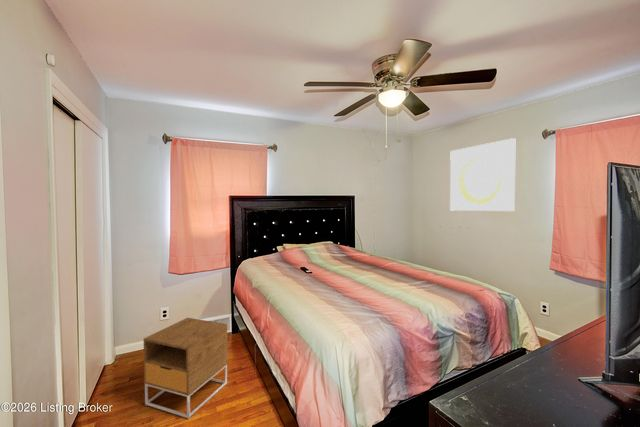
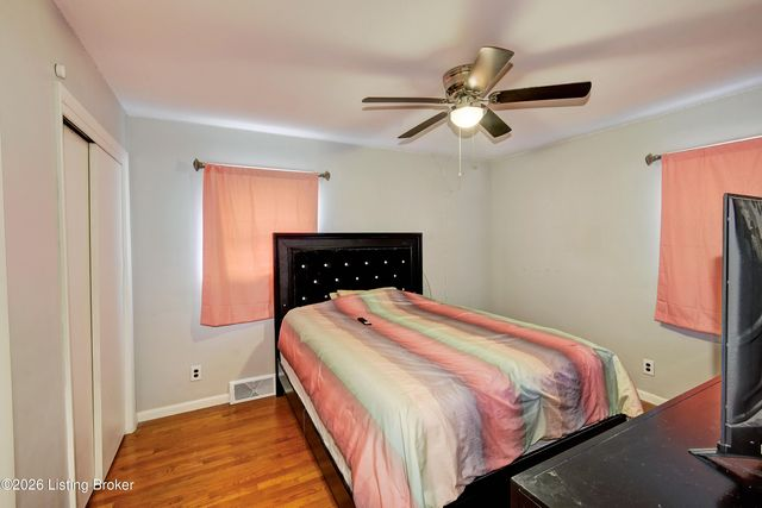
- nightstand (188, 362)
- wall art (479, 178)
